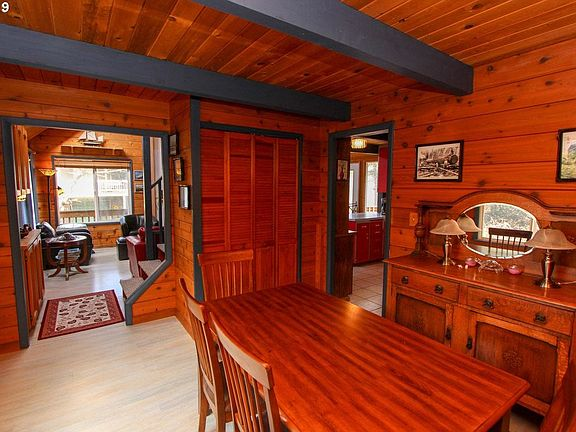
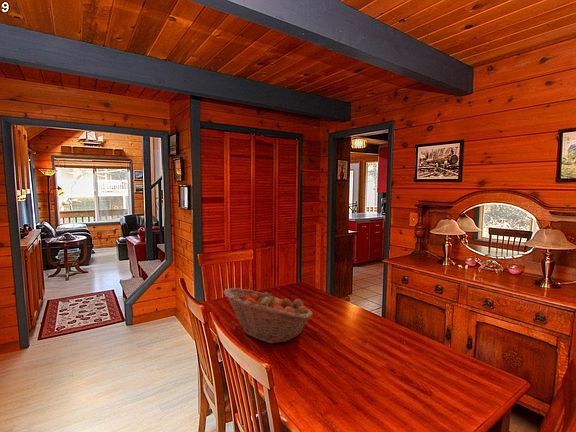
+ fruit basket (267, 309)
